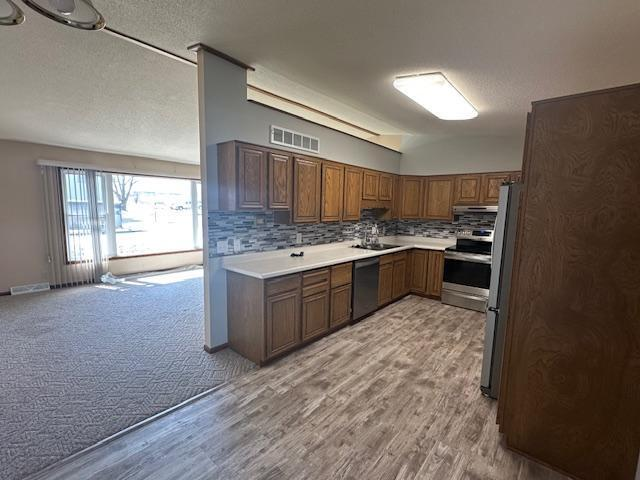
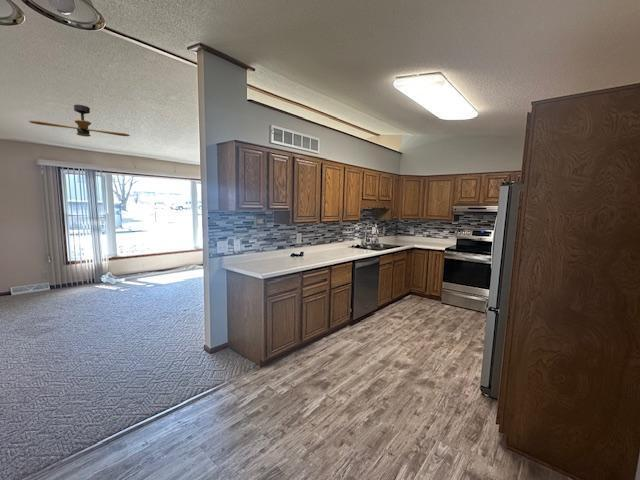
+ ceiling fan (82, 119)
